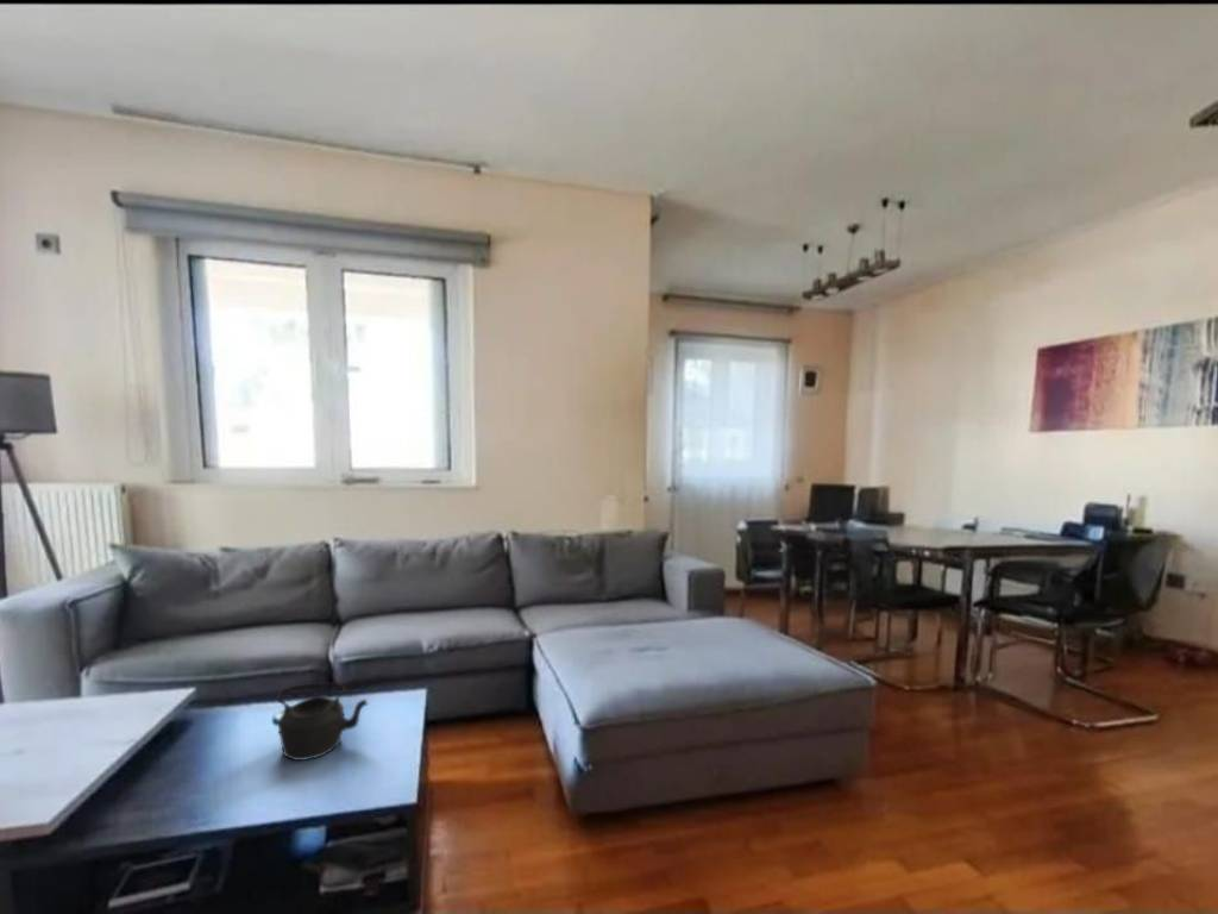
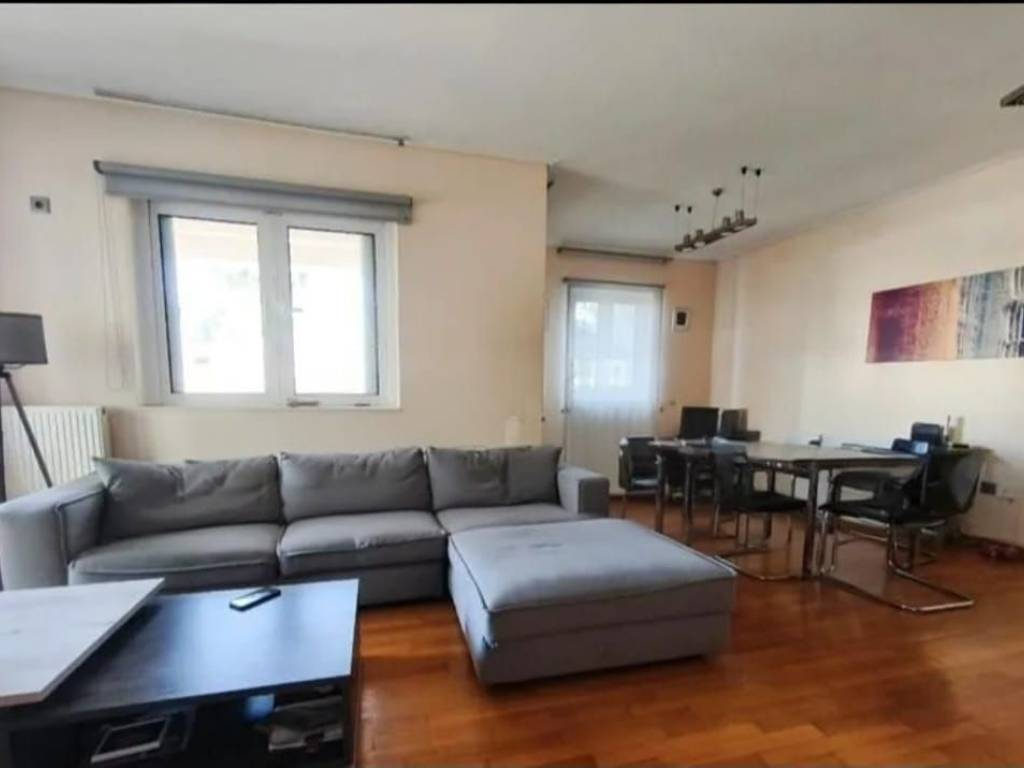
- teapot (318, 720)
